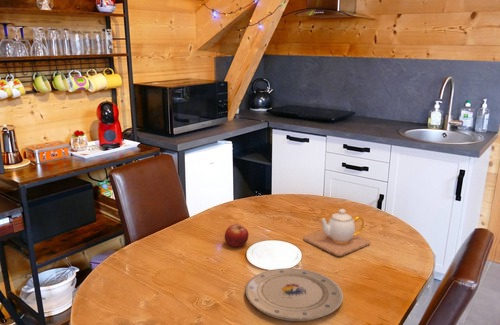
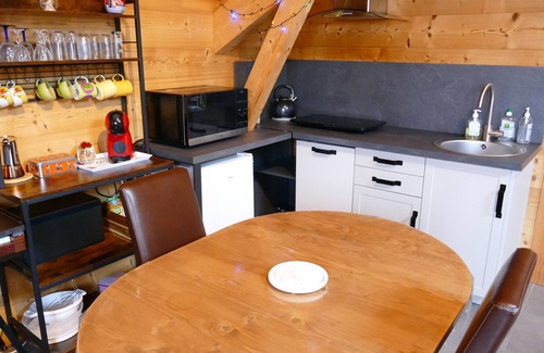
- fruit (236, 235)
- teapot (337, 224)
- plate (293, 293)
